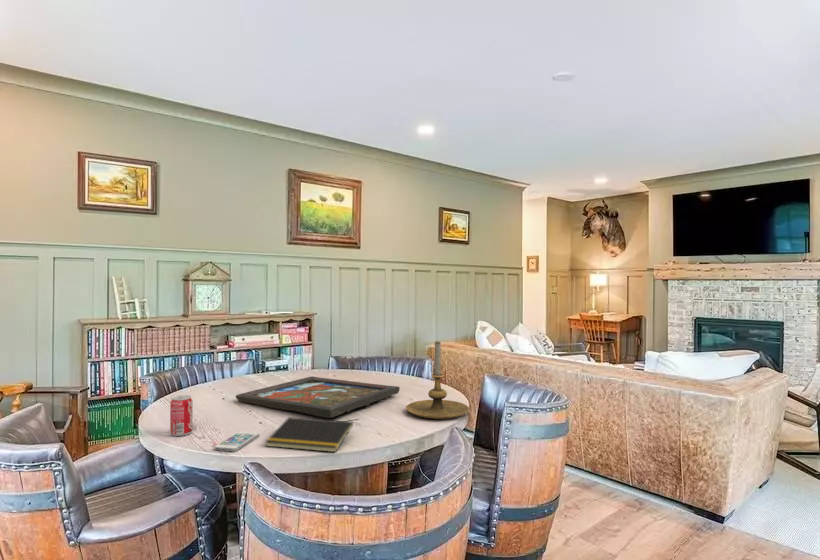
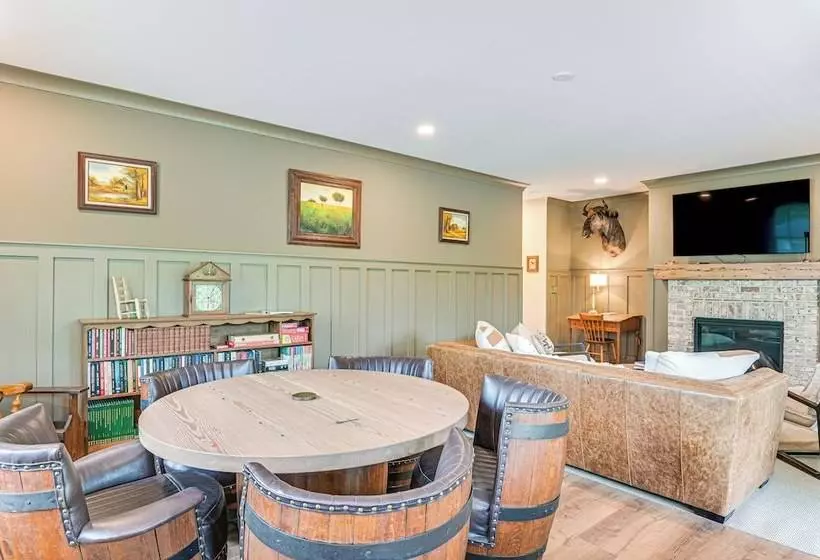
- candle holder (437, 376)
- beverage can (181, 415)
- smartphone (237, 441)
- framed painting (320, 393)
- notepad (310, 433)
